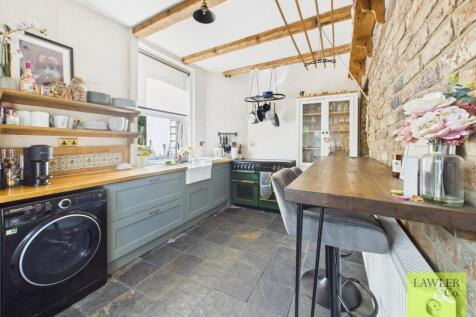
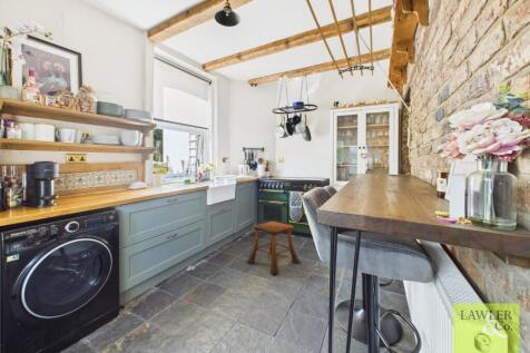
+ stool (273, 244)
